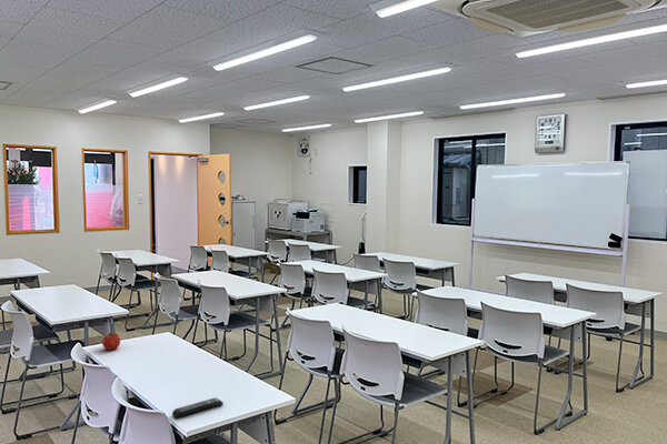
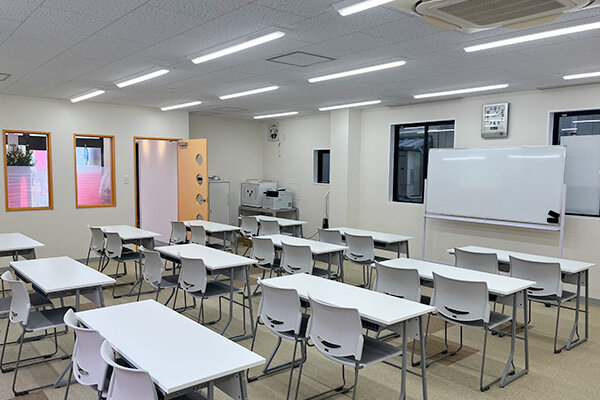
- remote control (198, 406)
- apple (111, 340)
